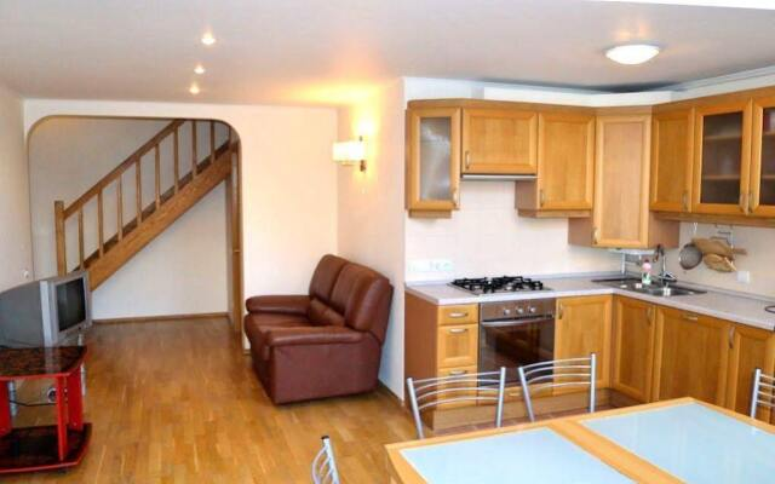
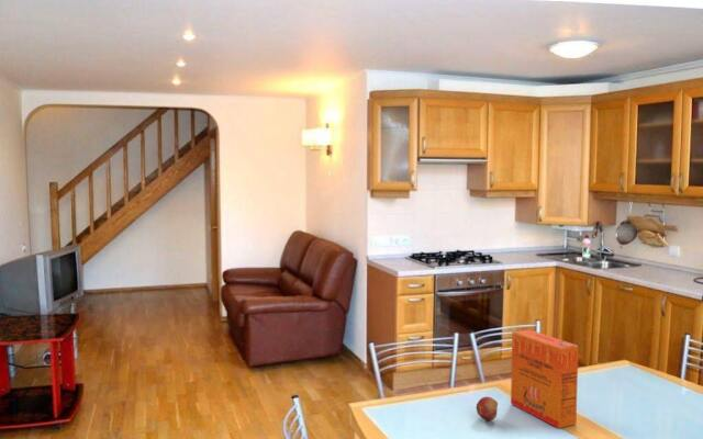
+ cereal box (543, 375)
+ fruit (487, 408)
